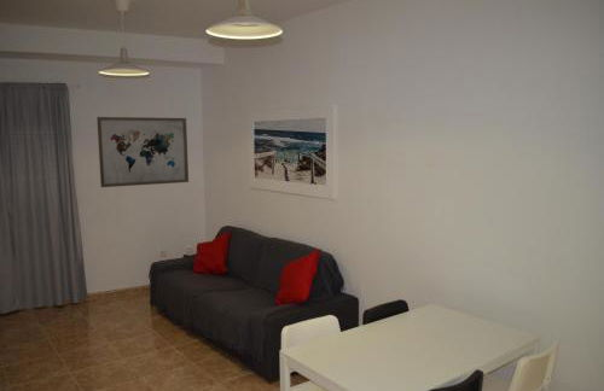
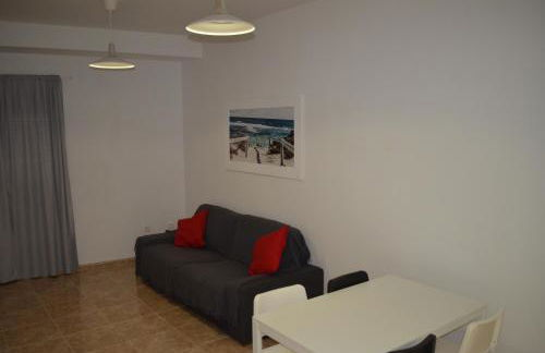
- wall art (145, 151)
